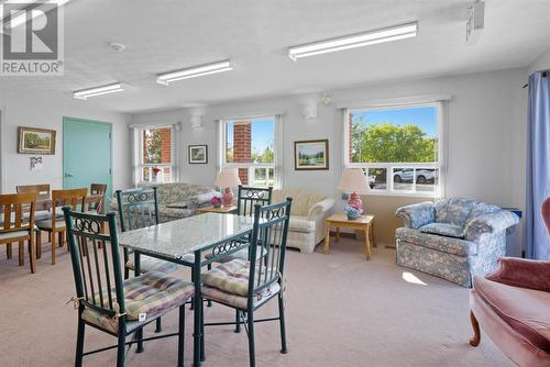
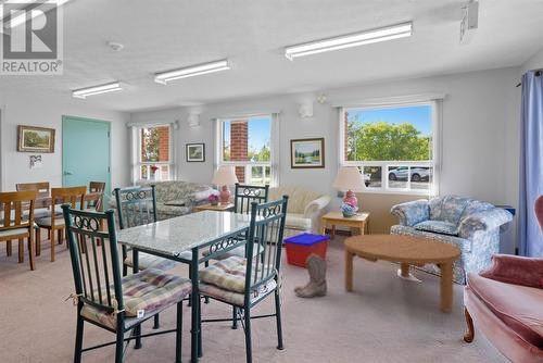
+ coffee table (401, 267)
+ boots (310, 274)
+ storage bin (306, 249)
